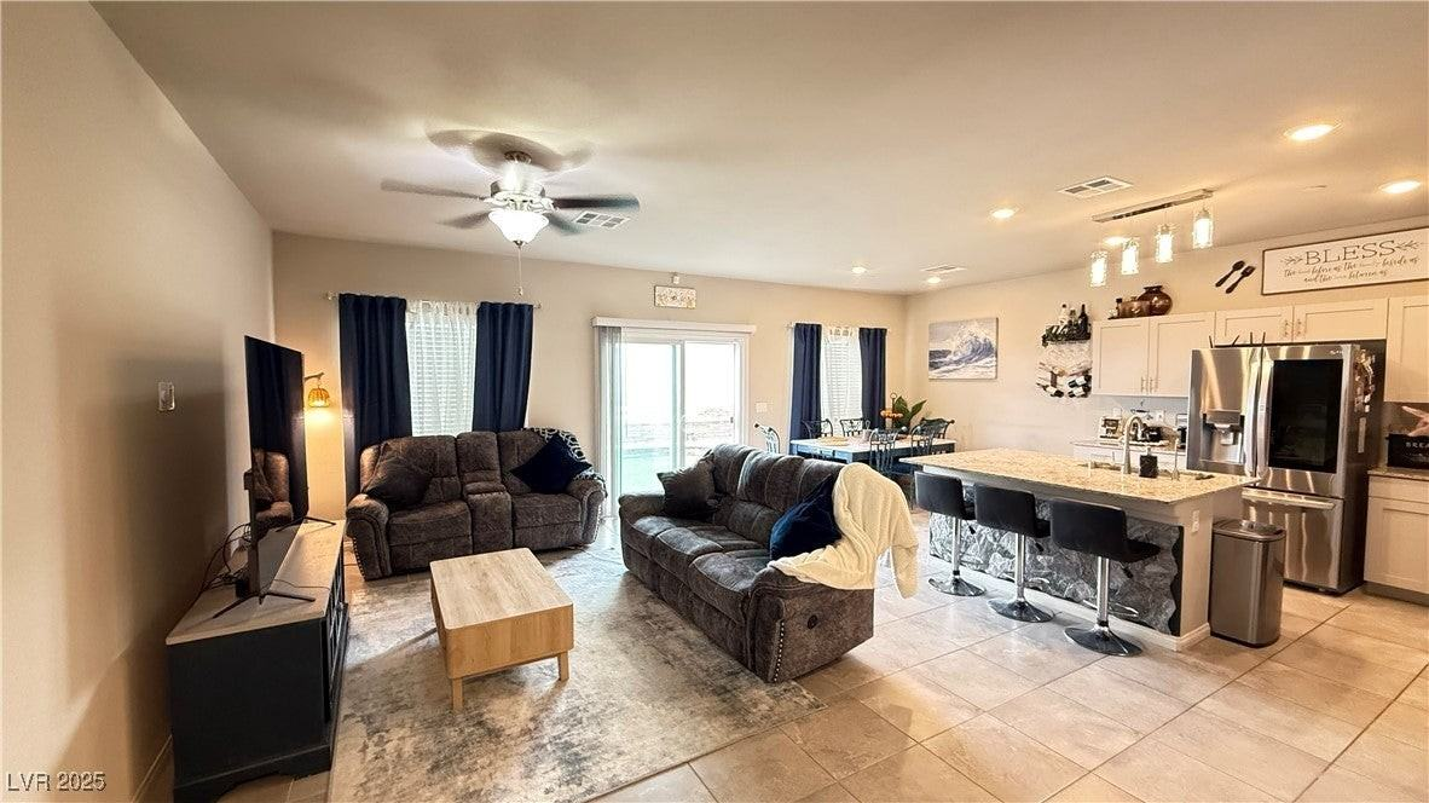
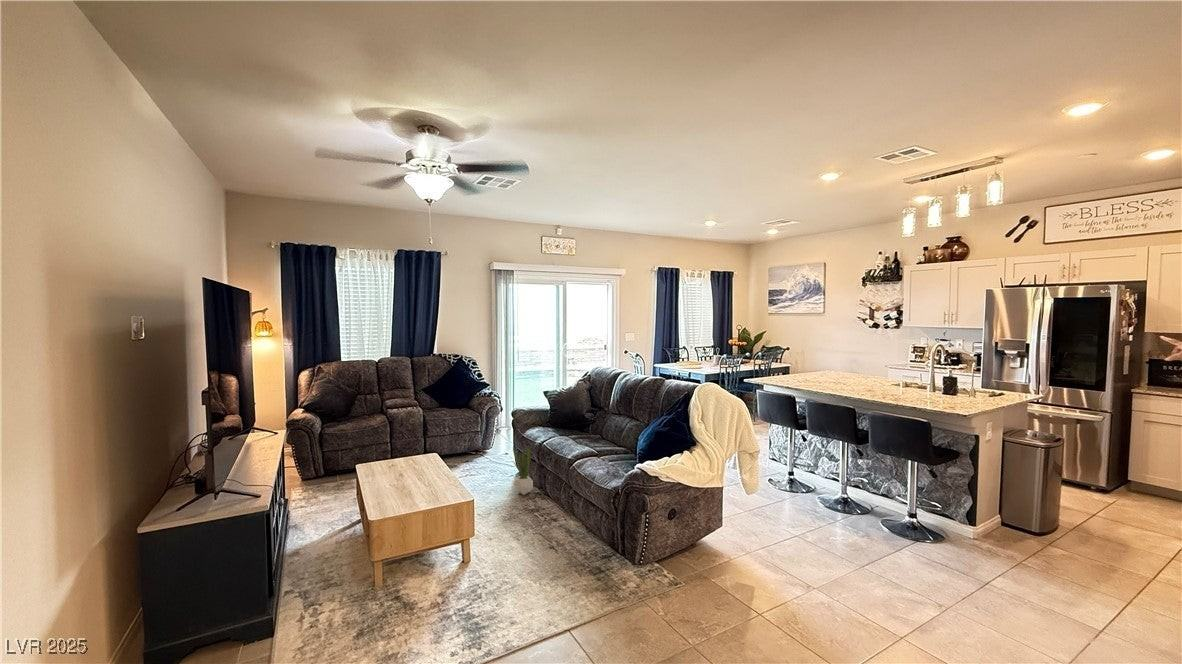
+ potted plant (524, 469)
